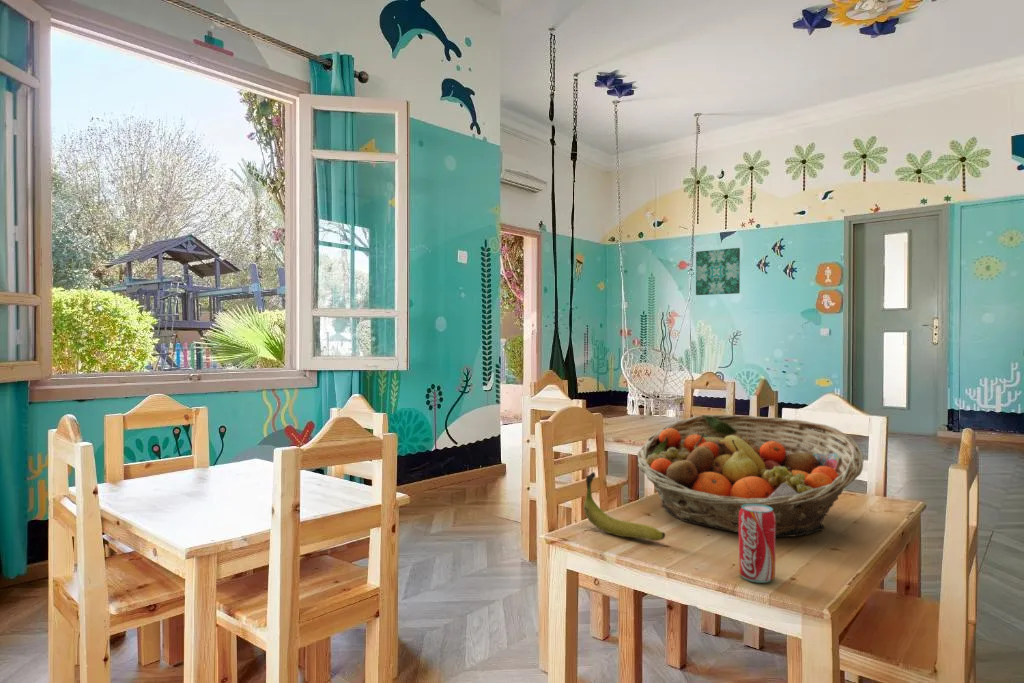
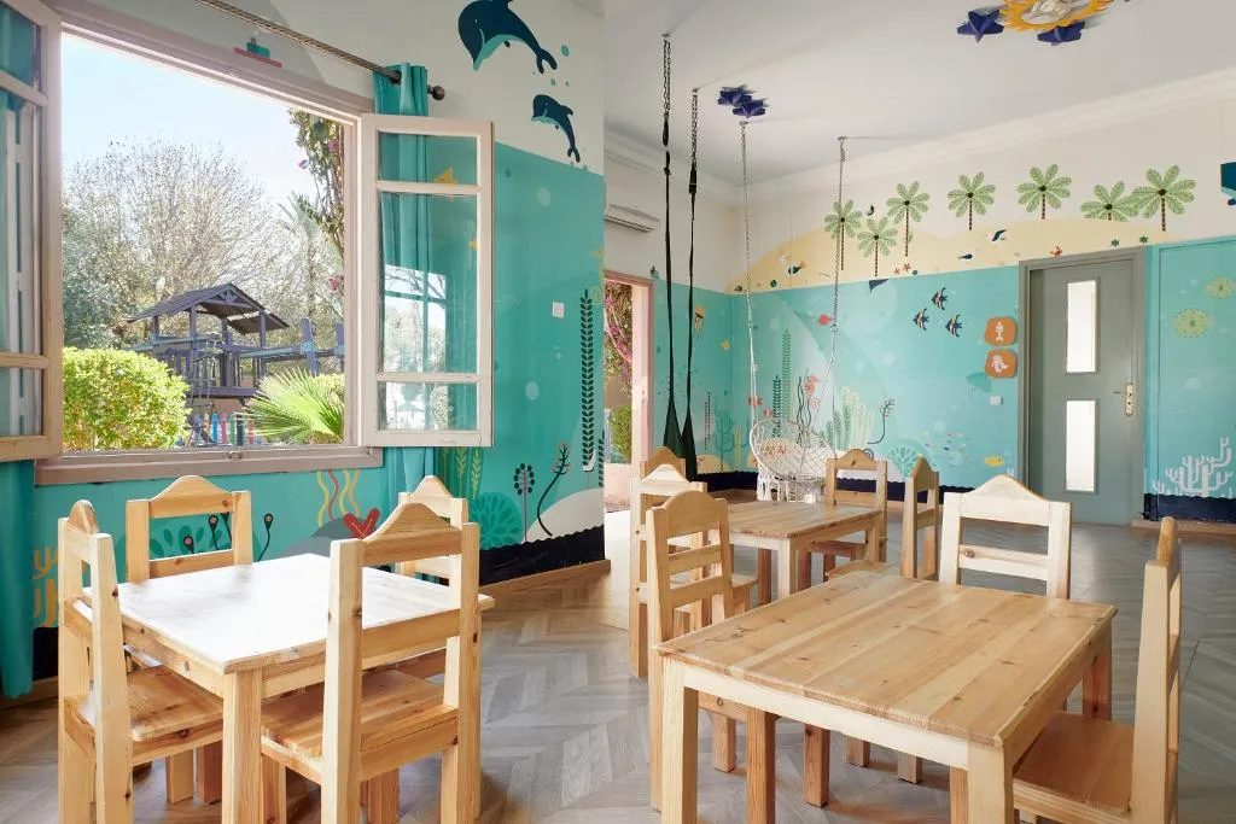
- wall art (717, 272)
- beverage can (756, 542)
- banana (617, 519)
- fruit basket (741, 469)
